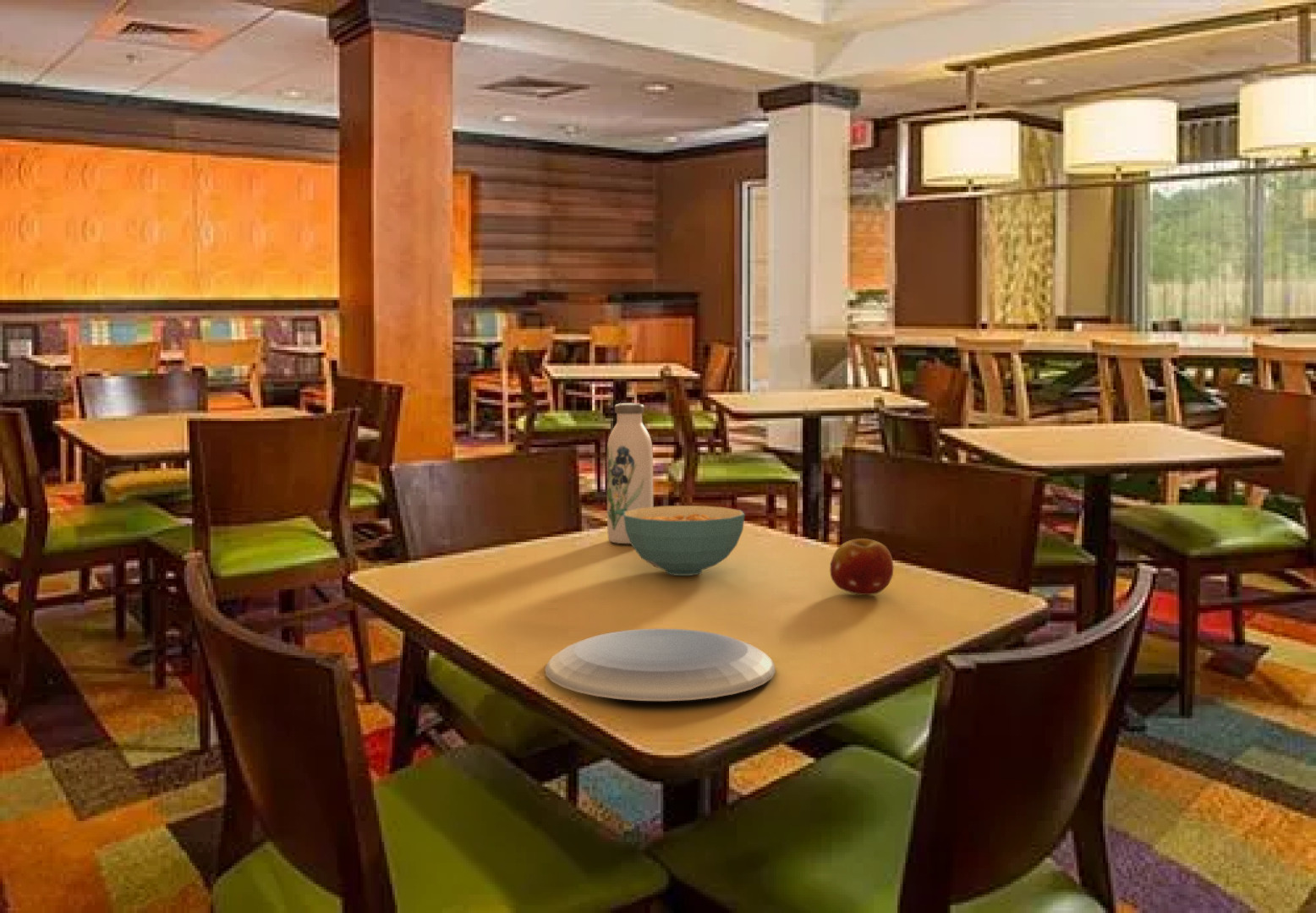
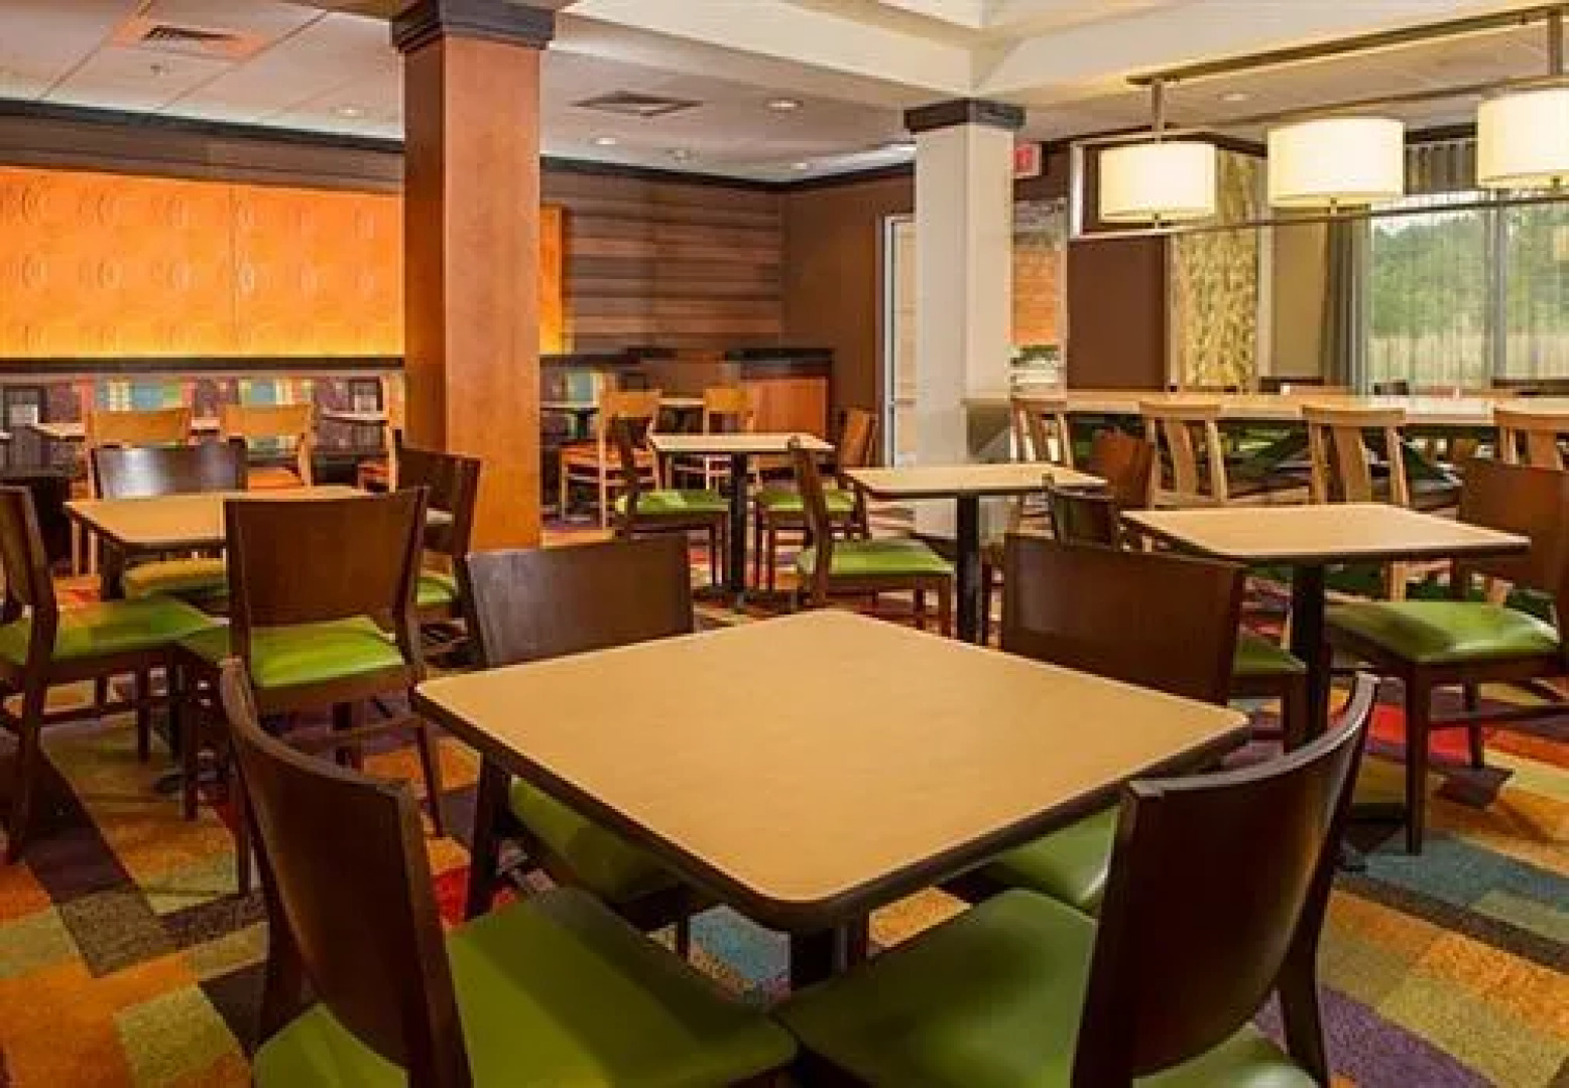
- plate (660, 654)
- water bottle (629, 472)
- fruit (861, 566)
- cereal bowl (683, 543)
